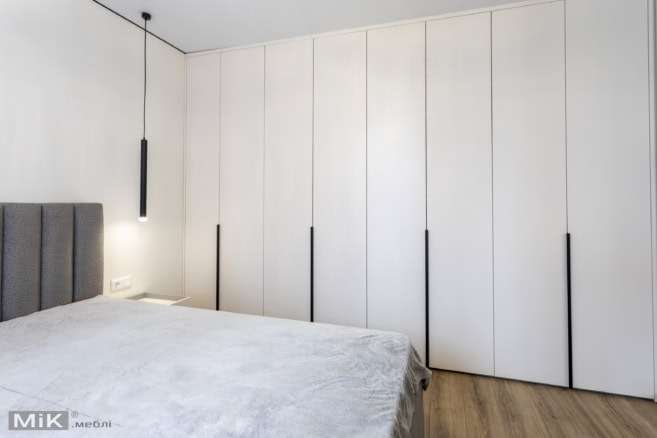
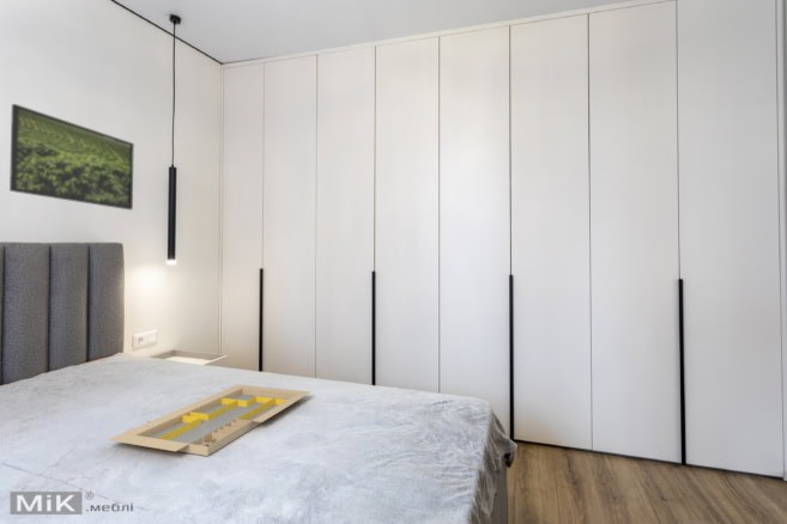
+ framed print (79, 164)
+ serving tray (225, 415)
